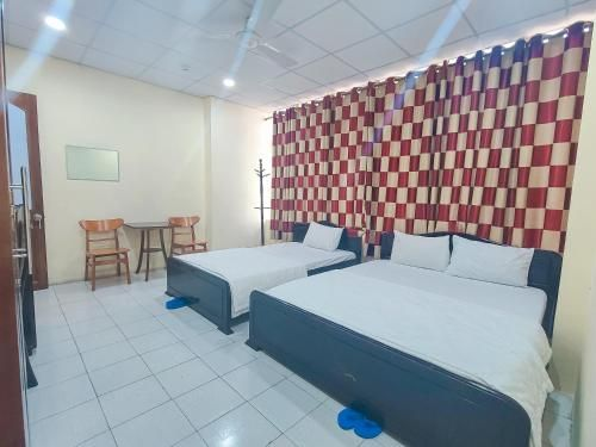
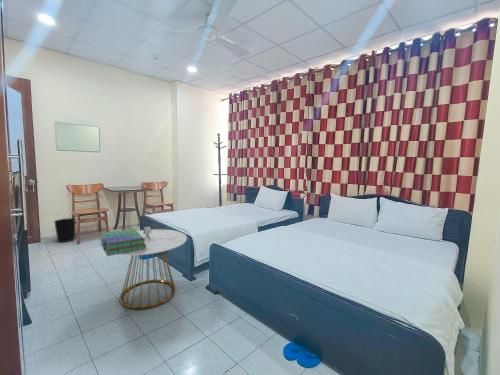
+ wastebasket (65, 230)
+ side table (147, 261)
+ stack of books (122, 240)
